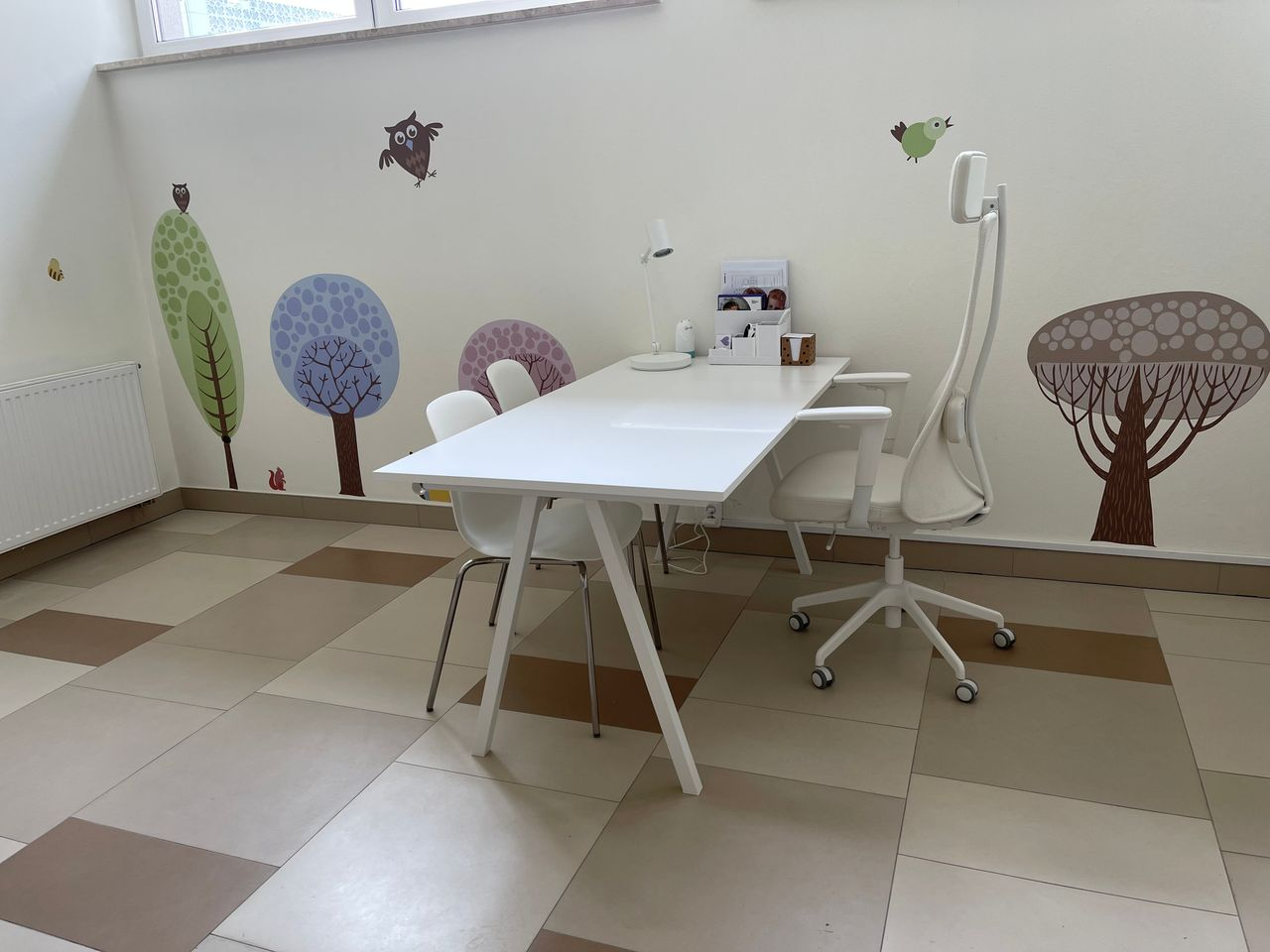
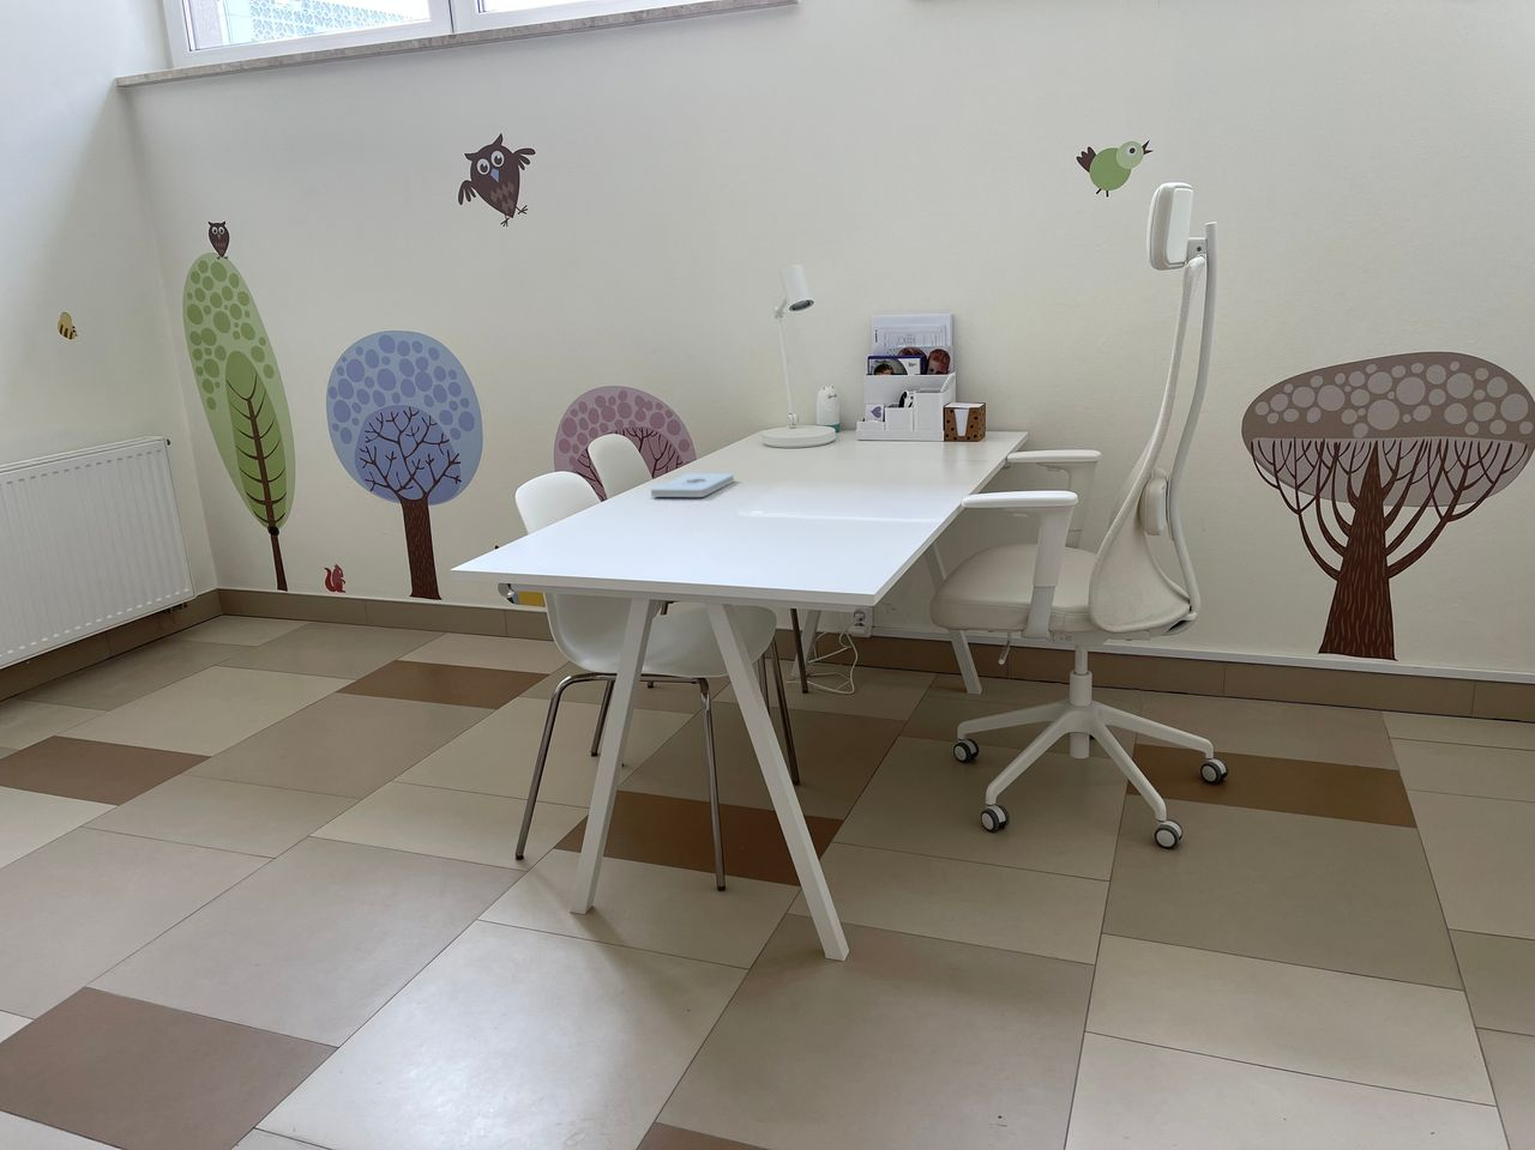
+ notepad (694, 484)
